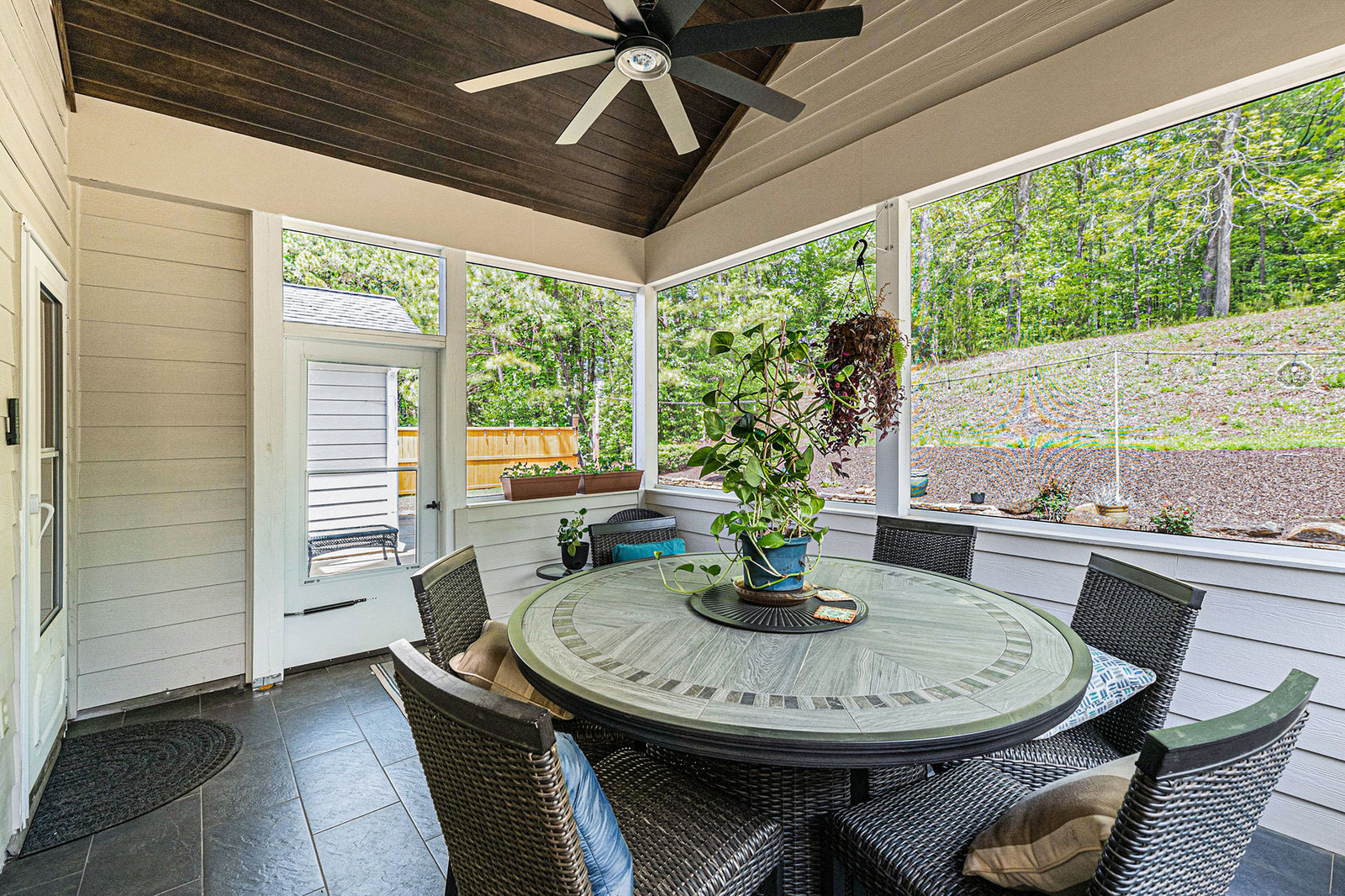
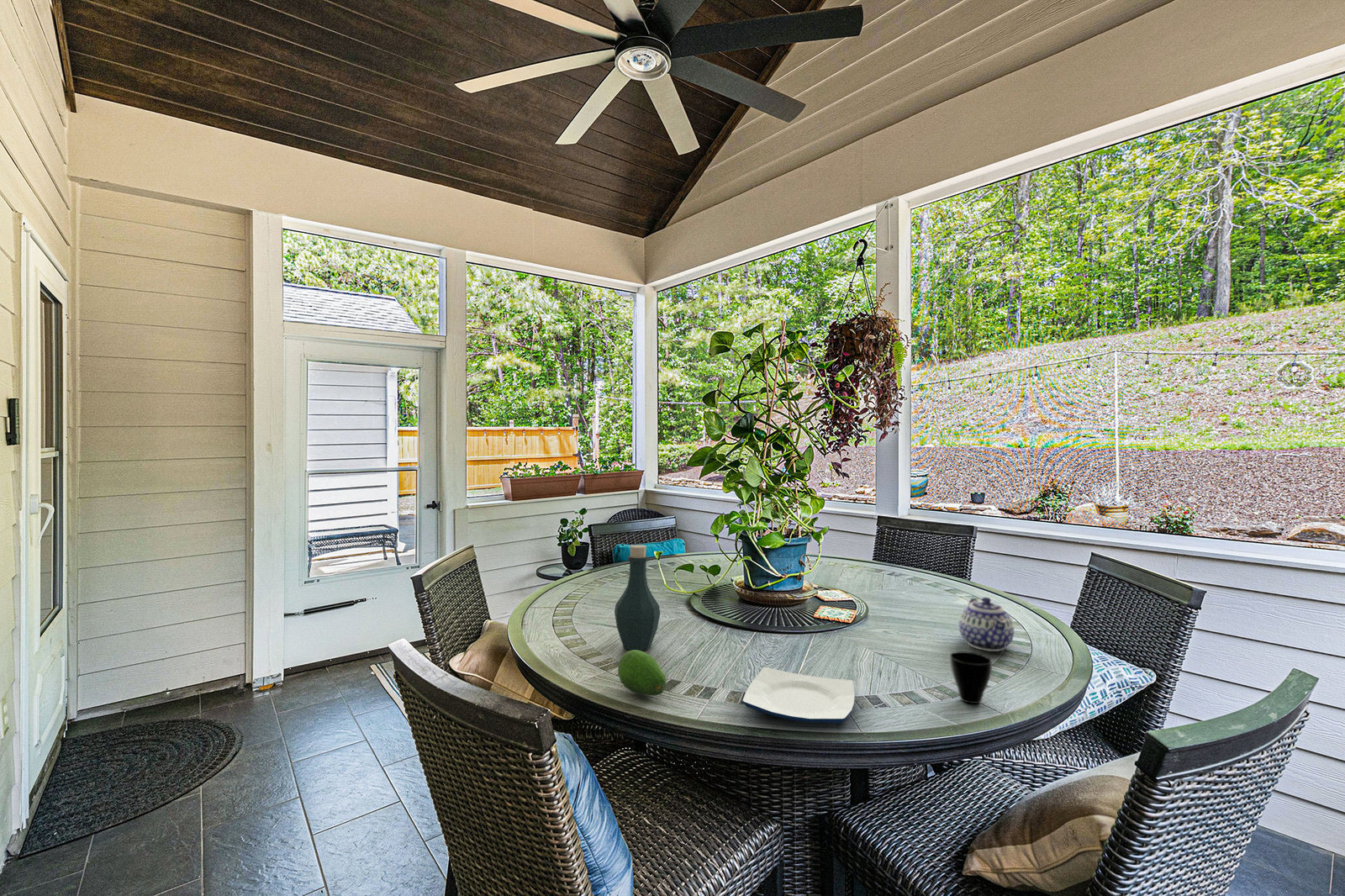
+ cup (967, 676)
+ fruit (642, 672)
+ bottle (637, 596)
+ teapot (986, 621)
+ plate (799, 697)
